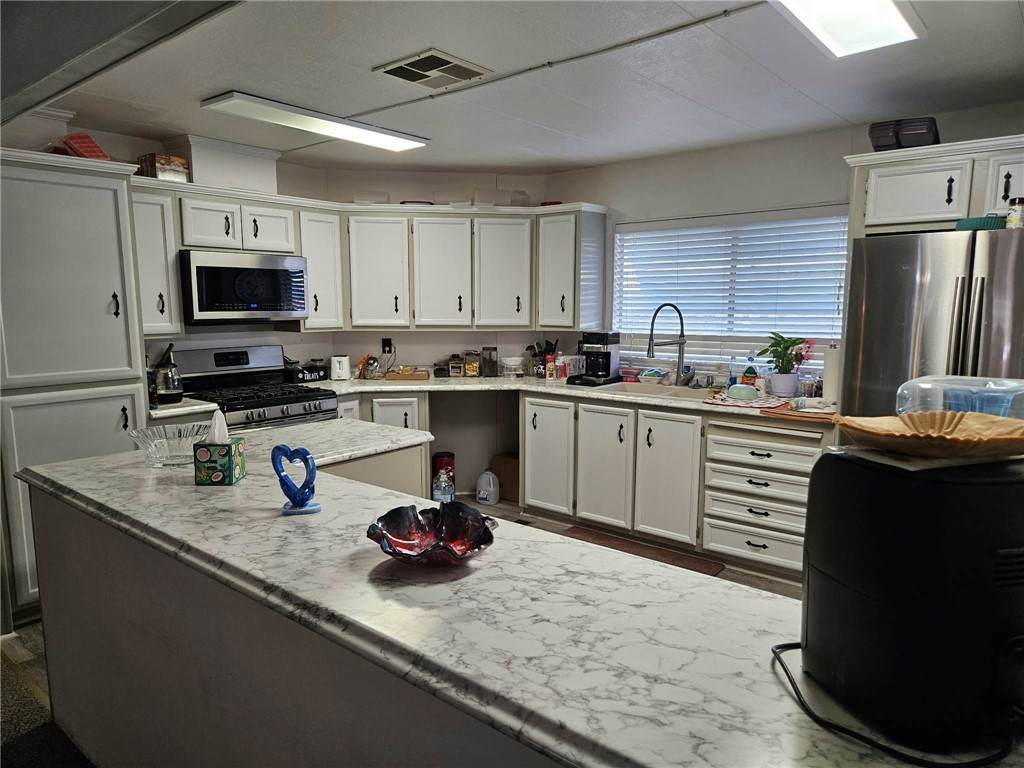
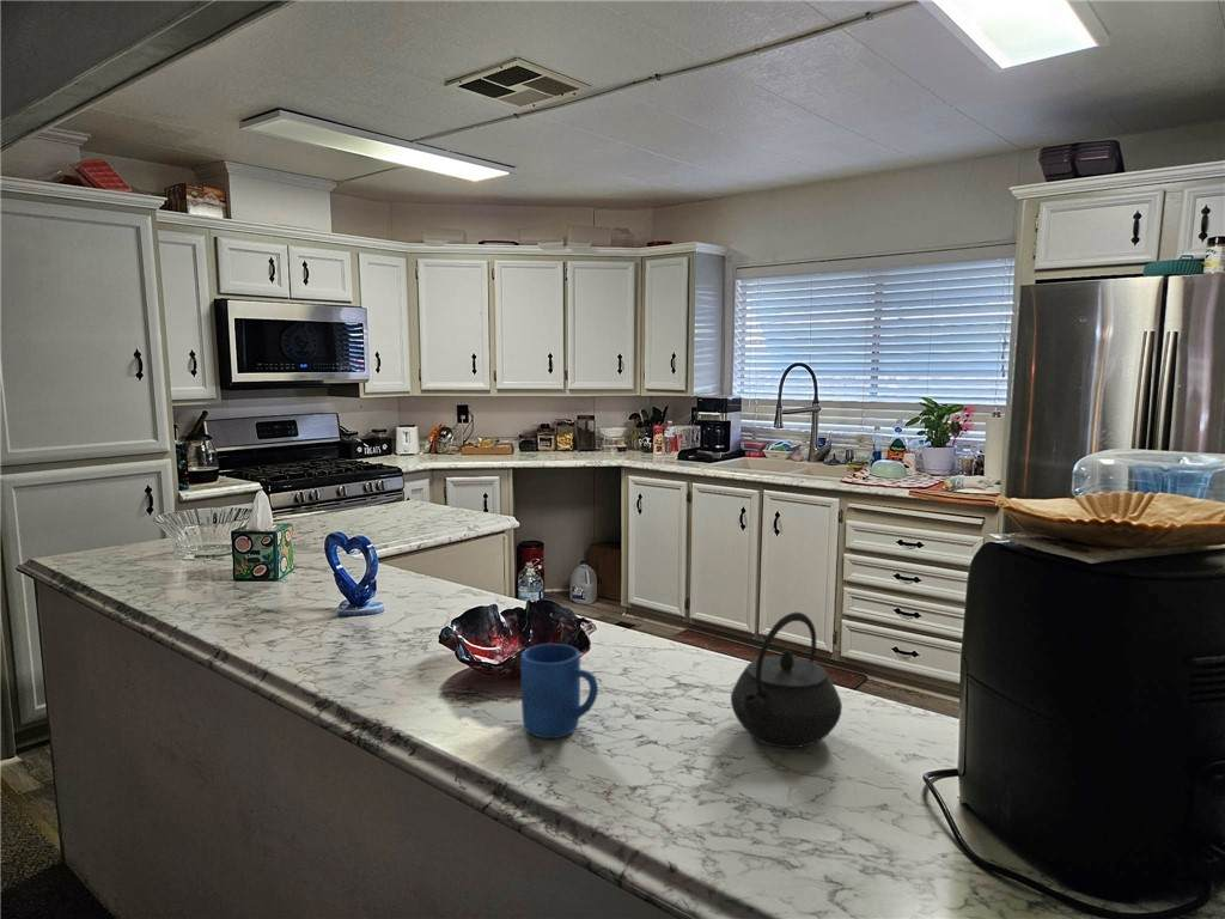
+ kettle (781, 676)
+ mug (561, 693)
